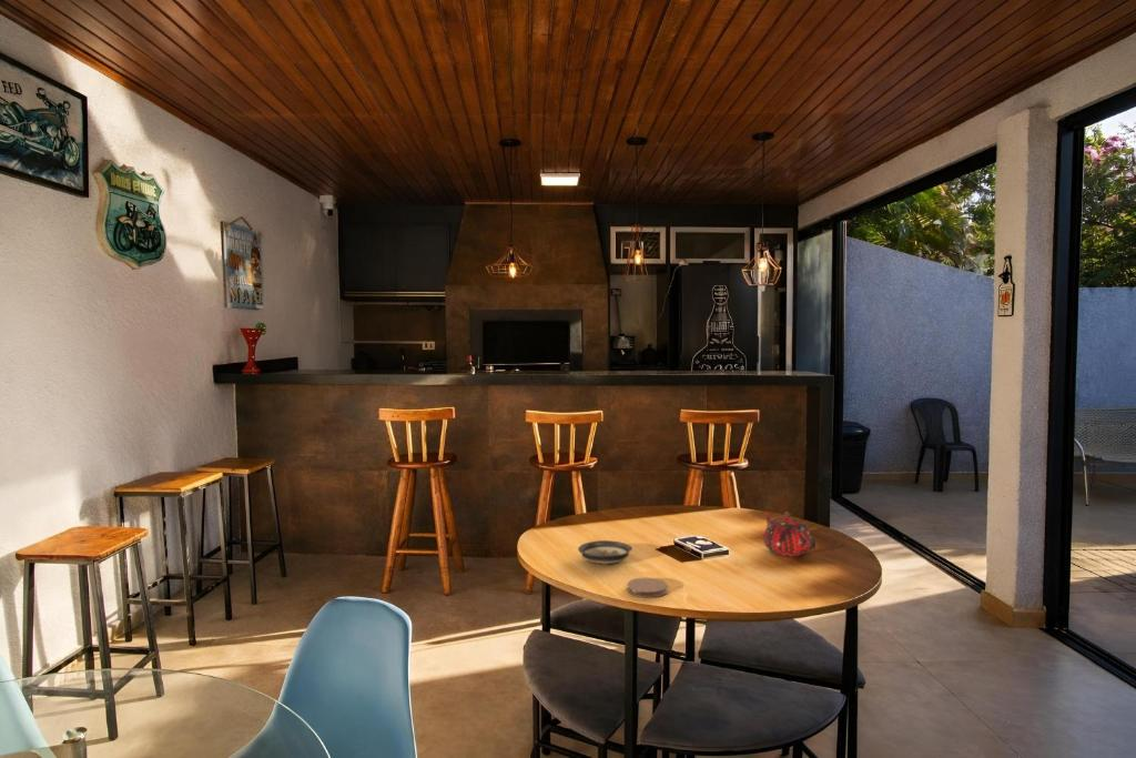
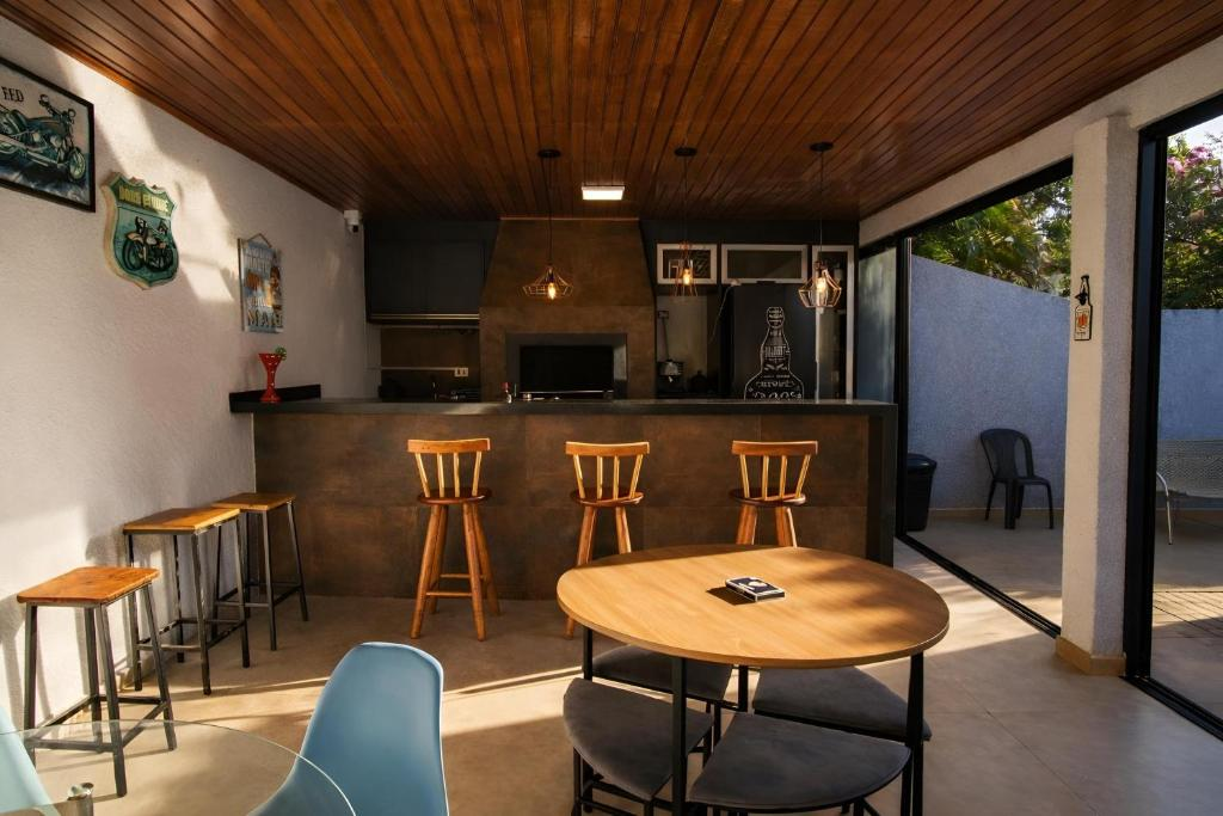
- saucer (605, 554)
- coaster (647, 587)
- teapot (785, 532)
